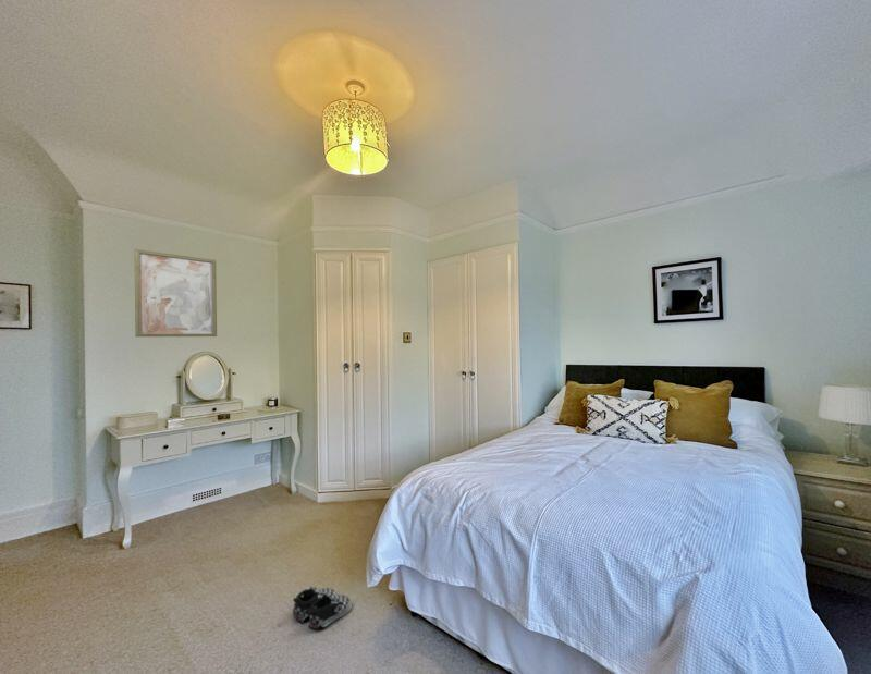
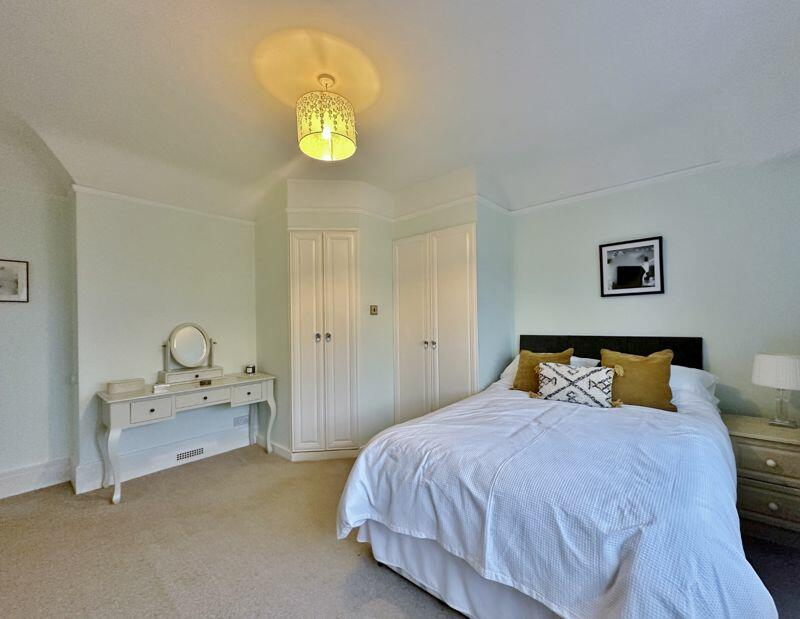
- wall art (179, 295)
- shoe (321, 601)
